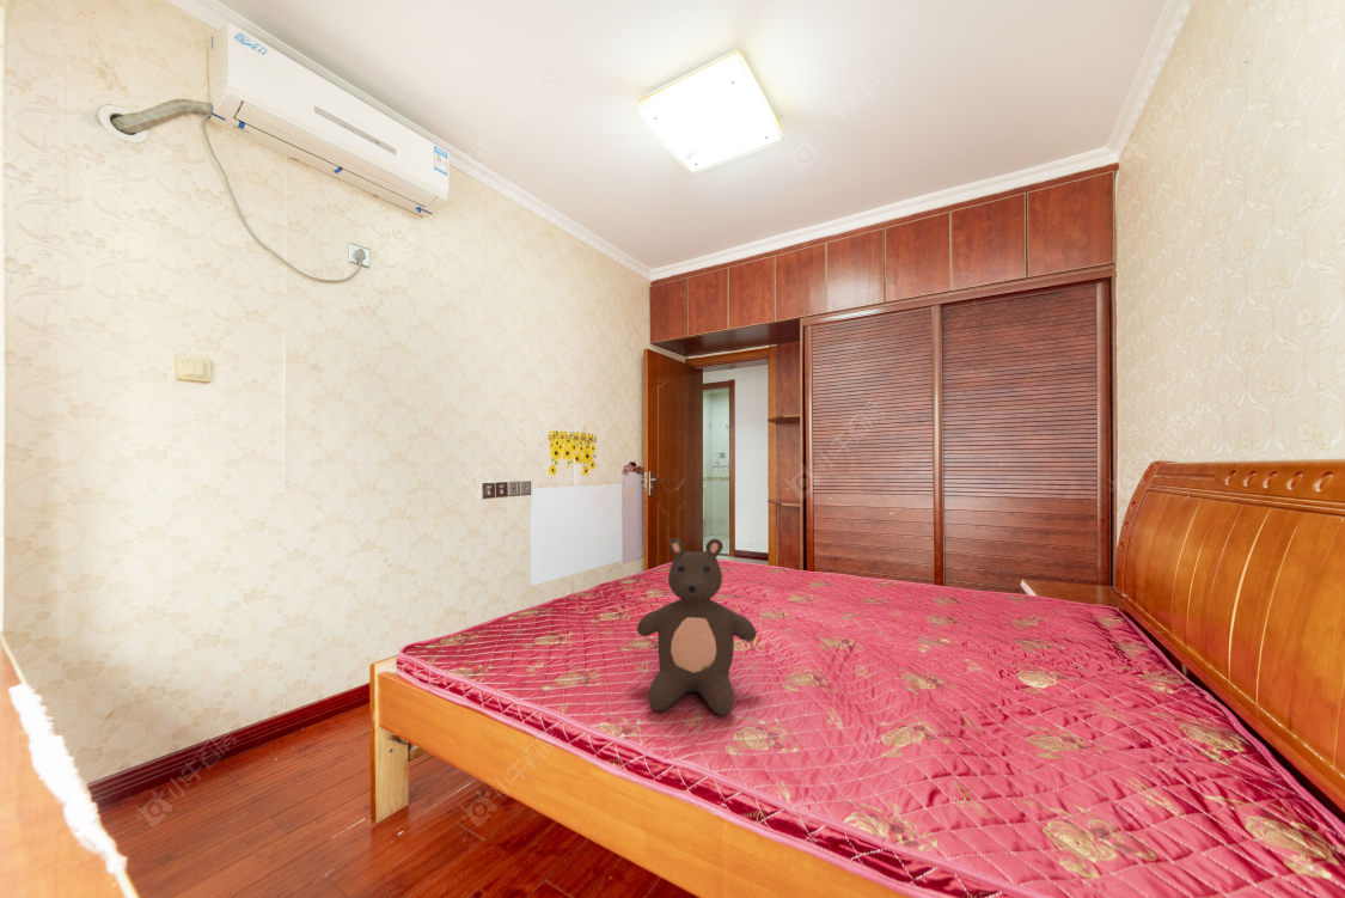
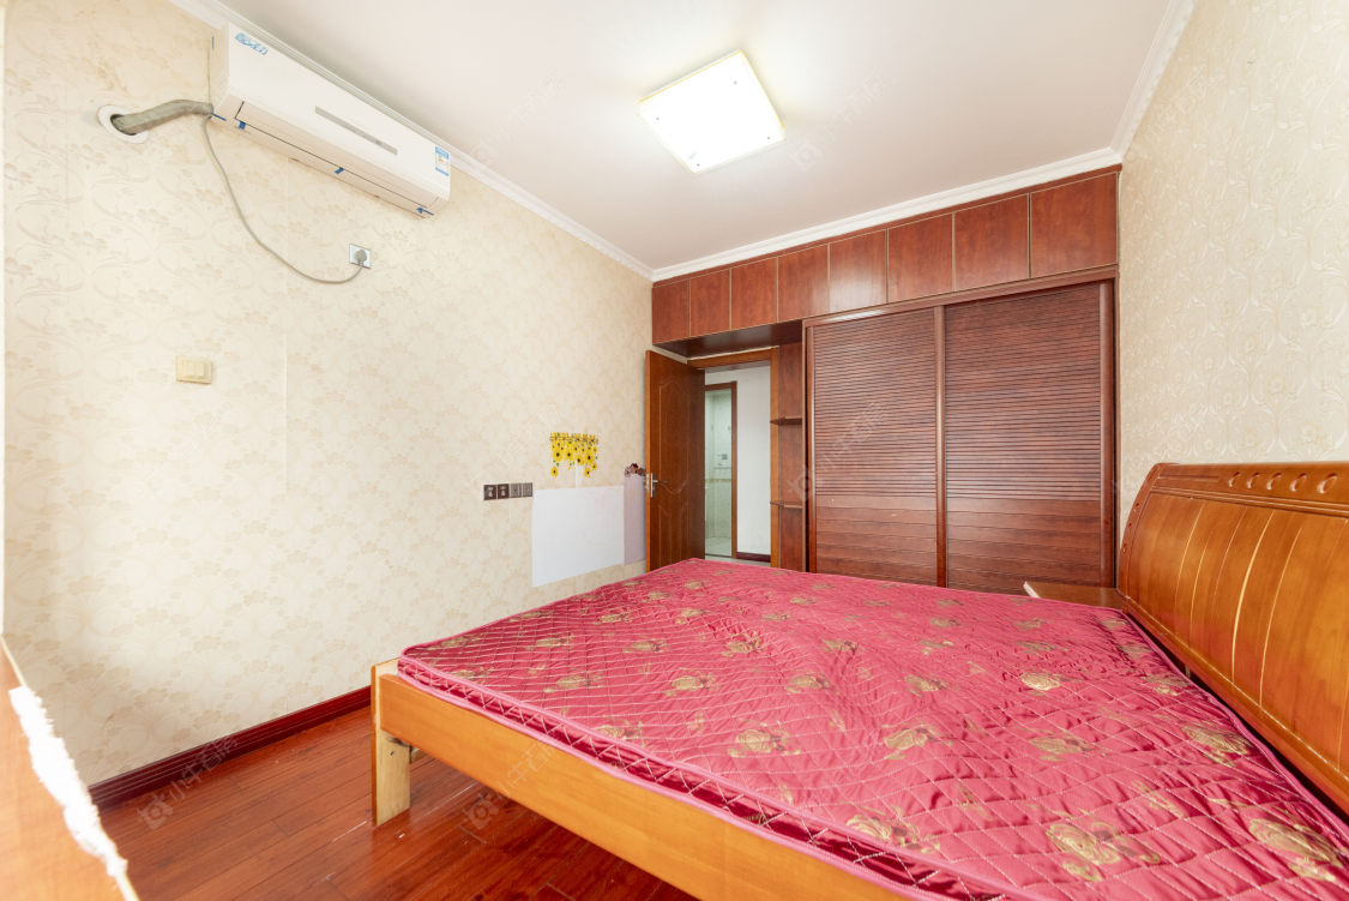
- teddy bear (693, 617)
